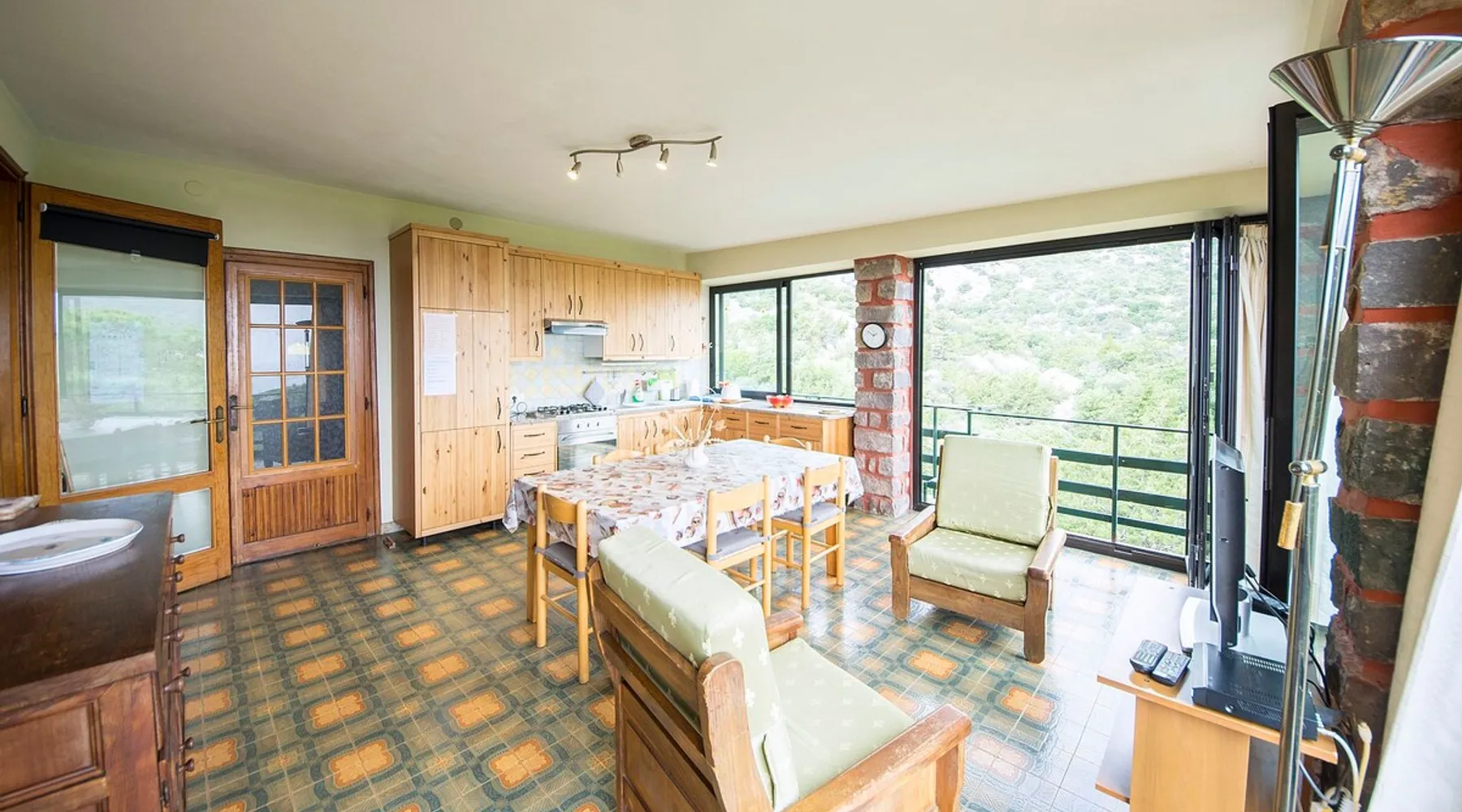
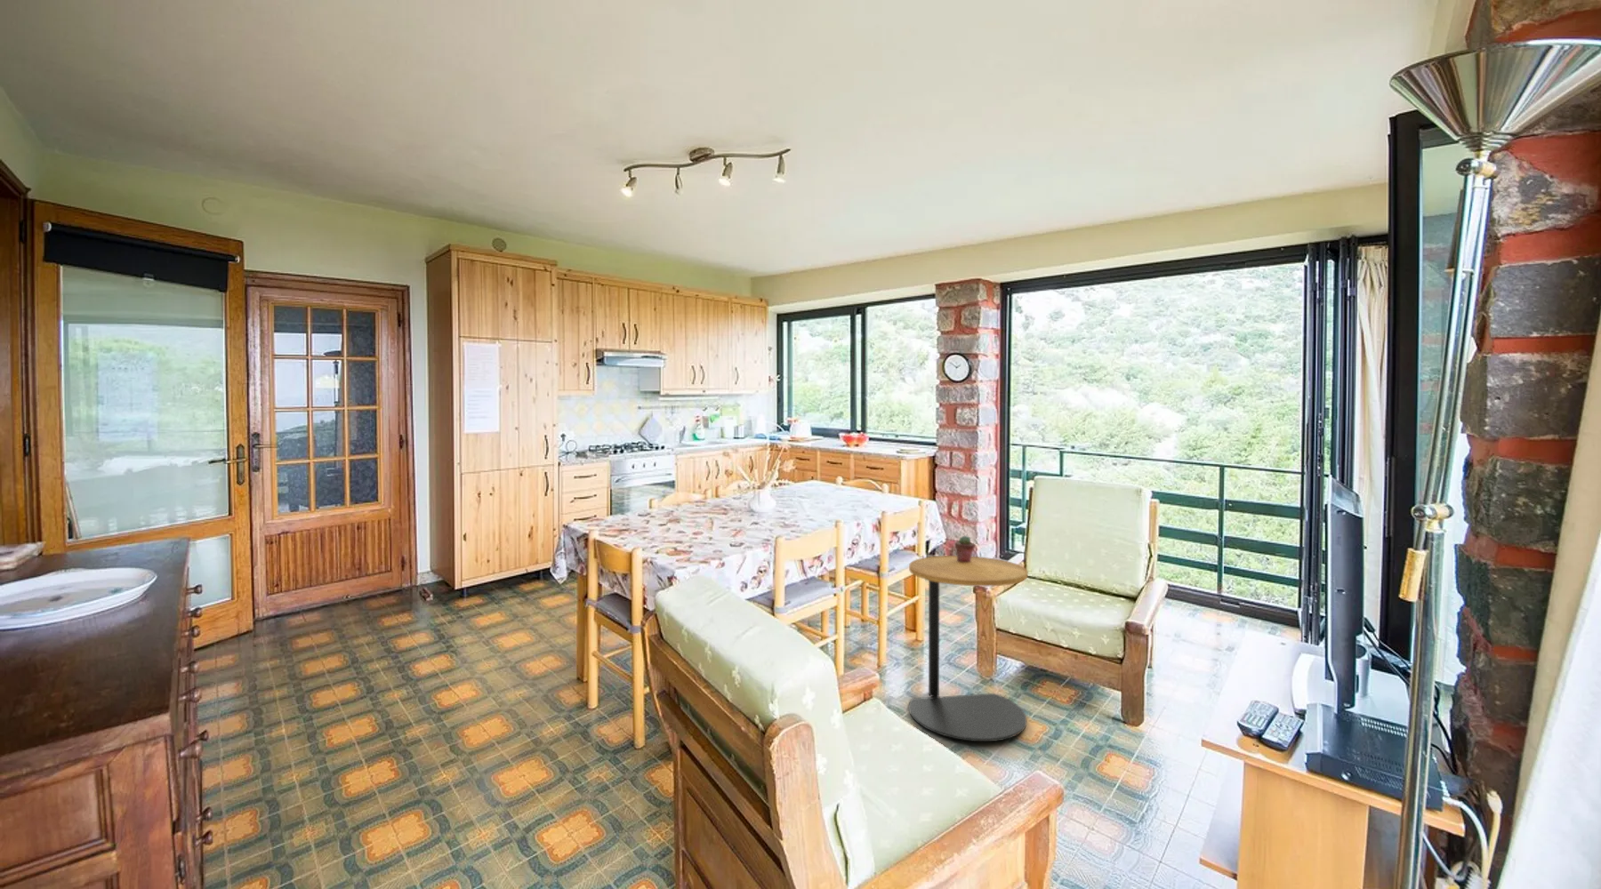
+ potted succulent (964, 546)
+ side table (938, 640)
